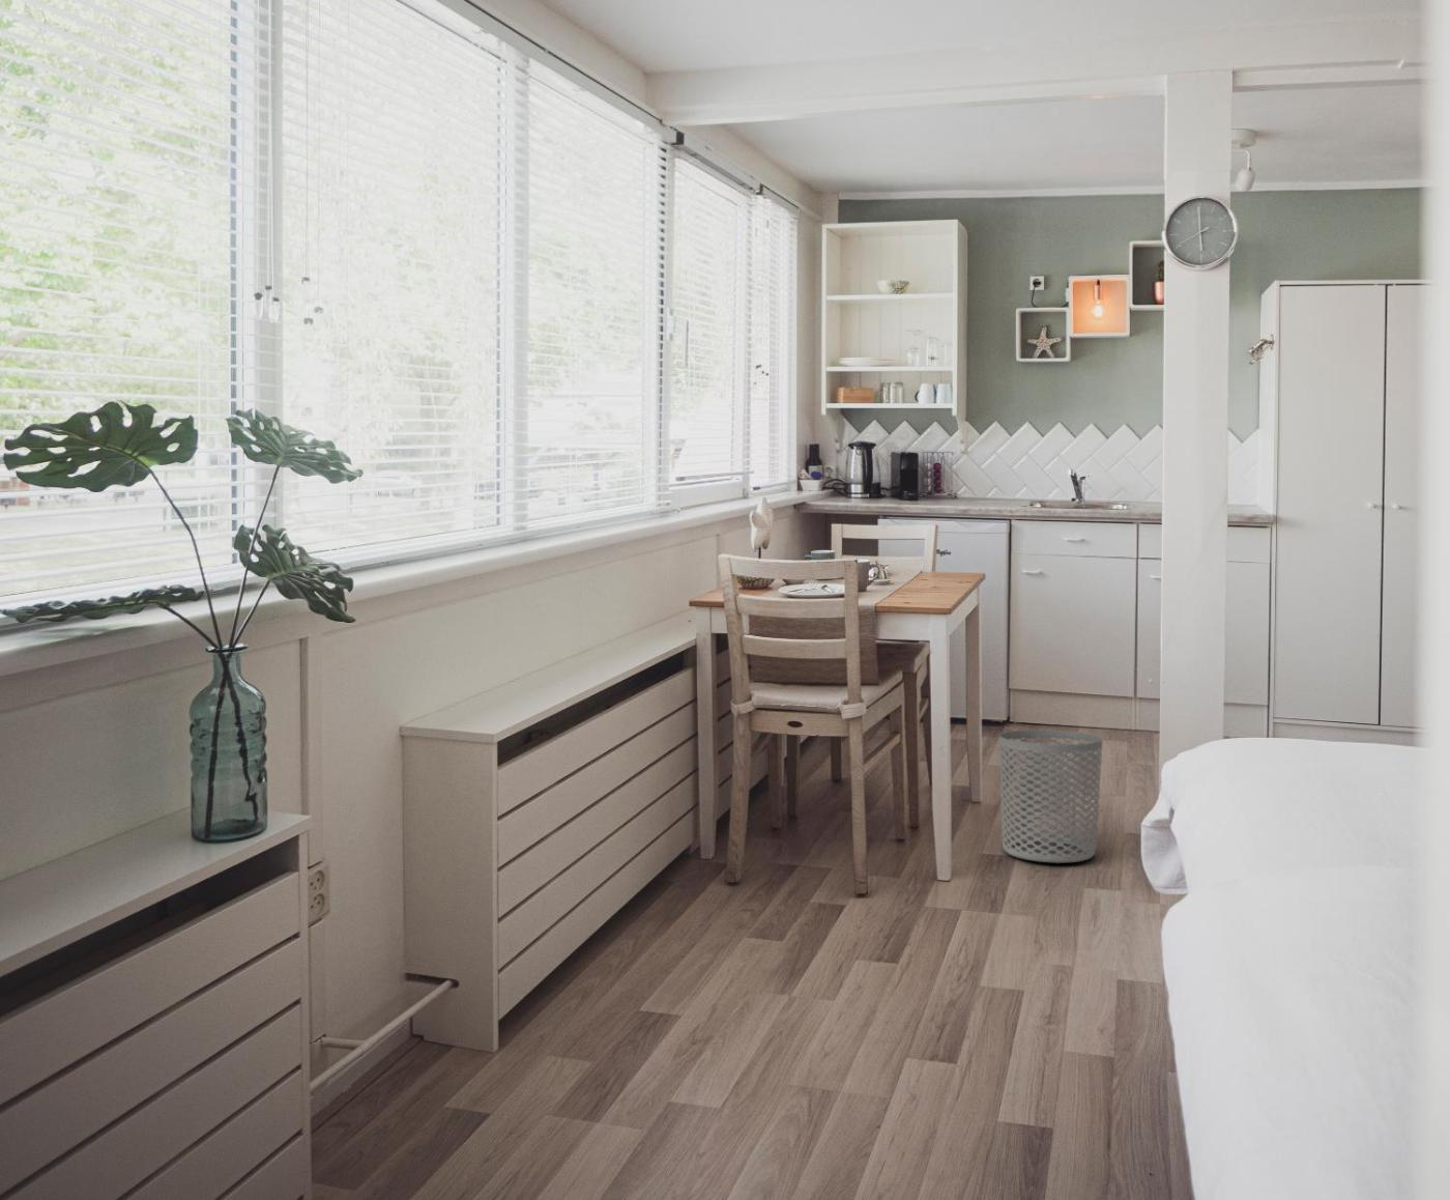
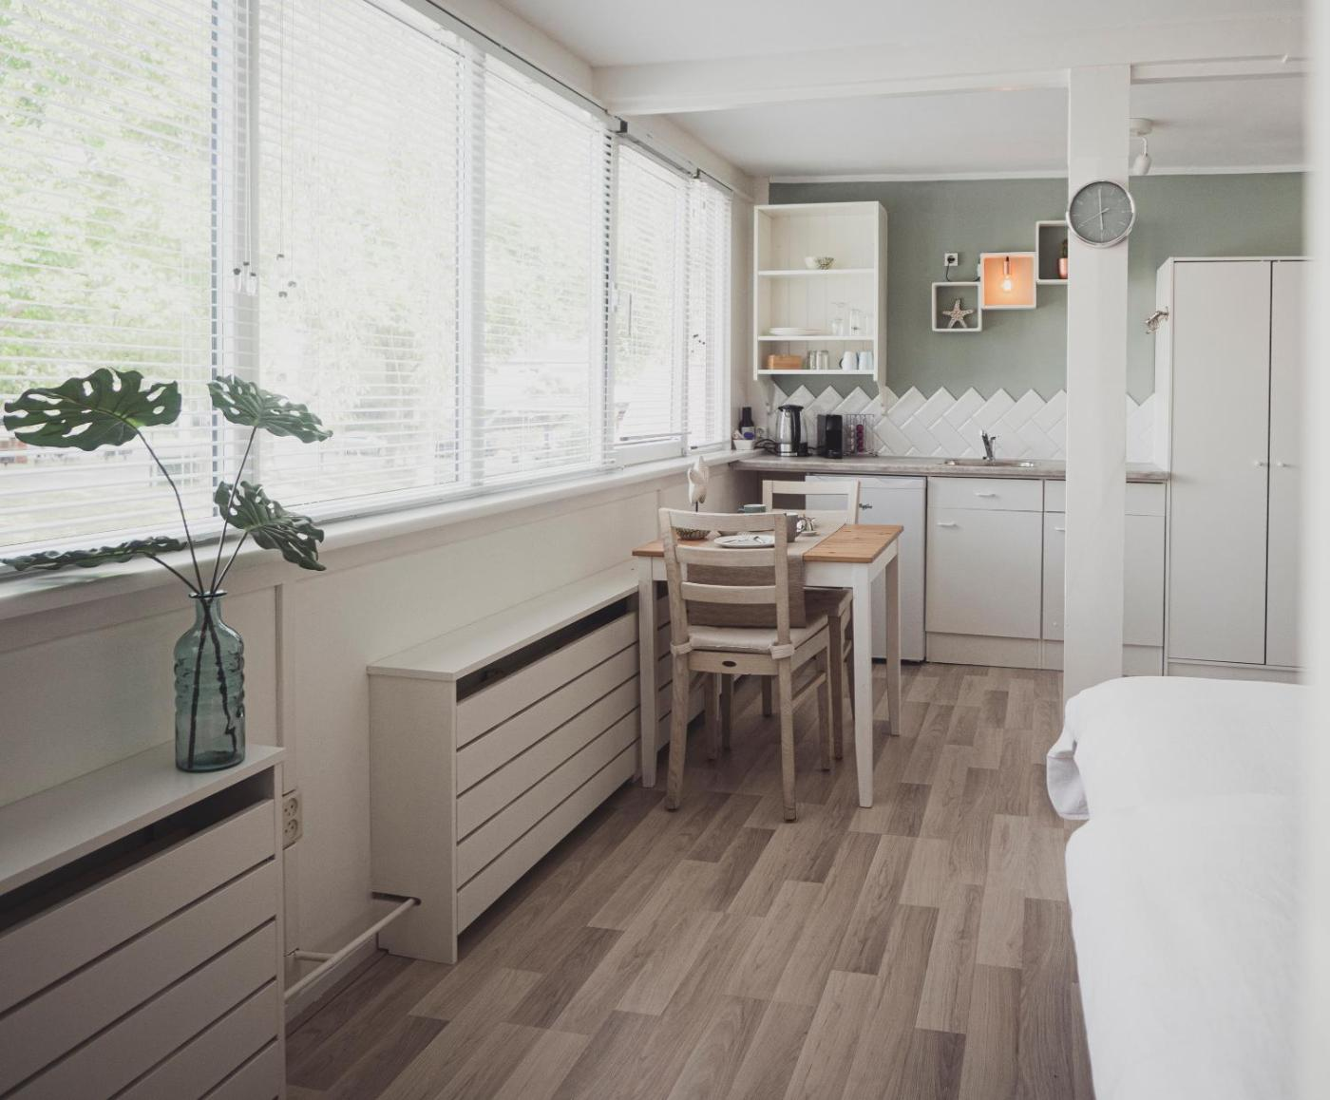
- waste bin (1049, 795)
